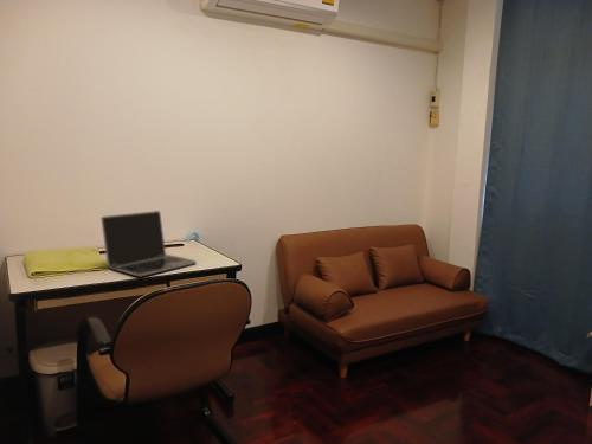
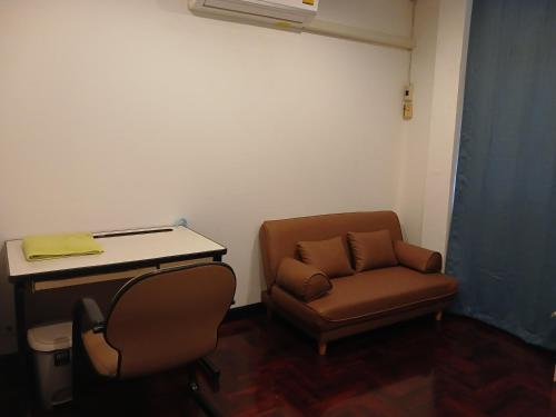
- laptop (150, 240)
